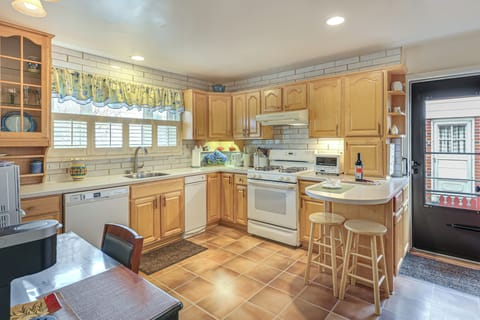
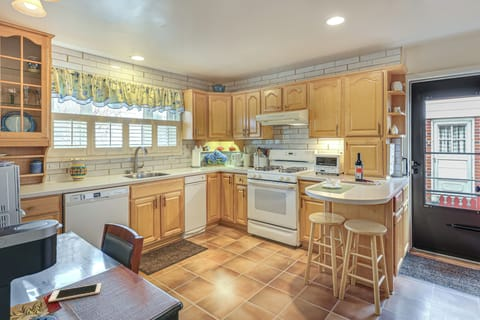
+ cell phone (76, 292)
